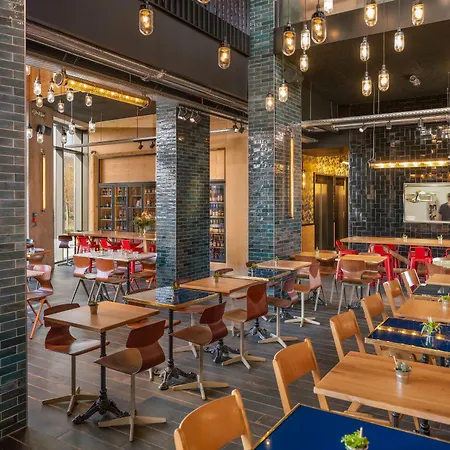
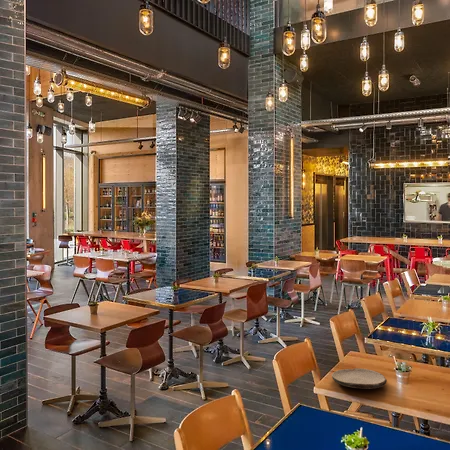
+ plate (358, 378)
